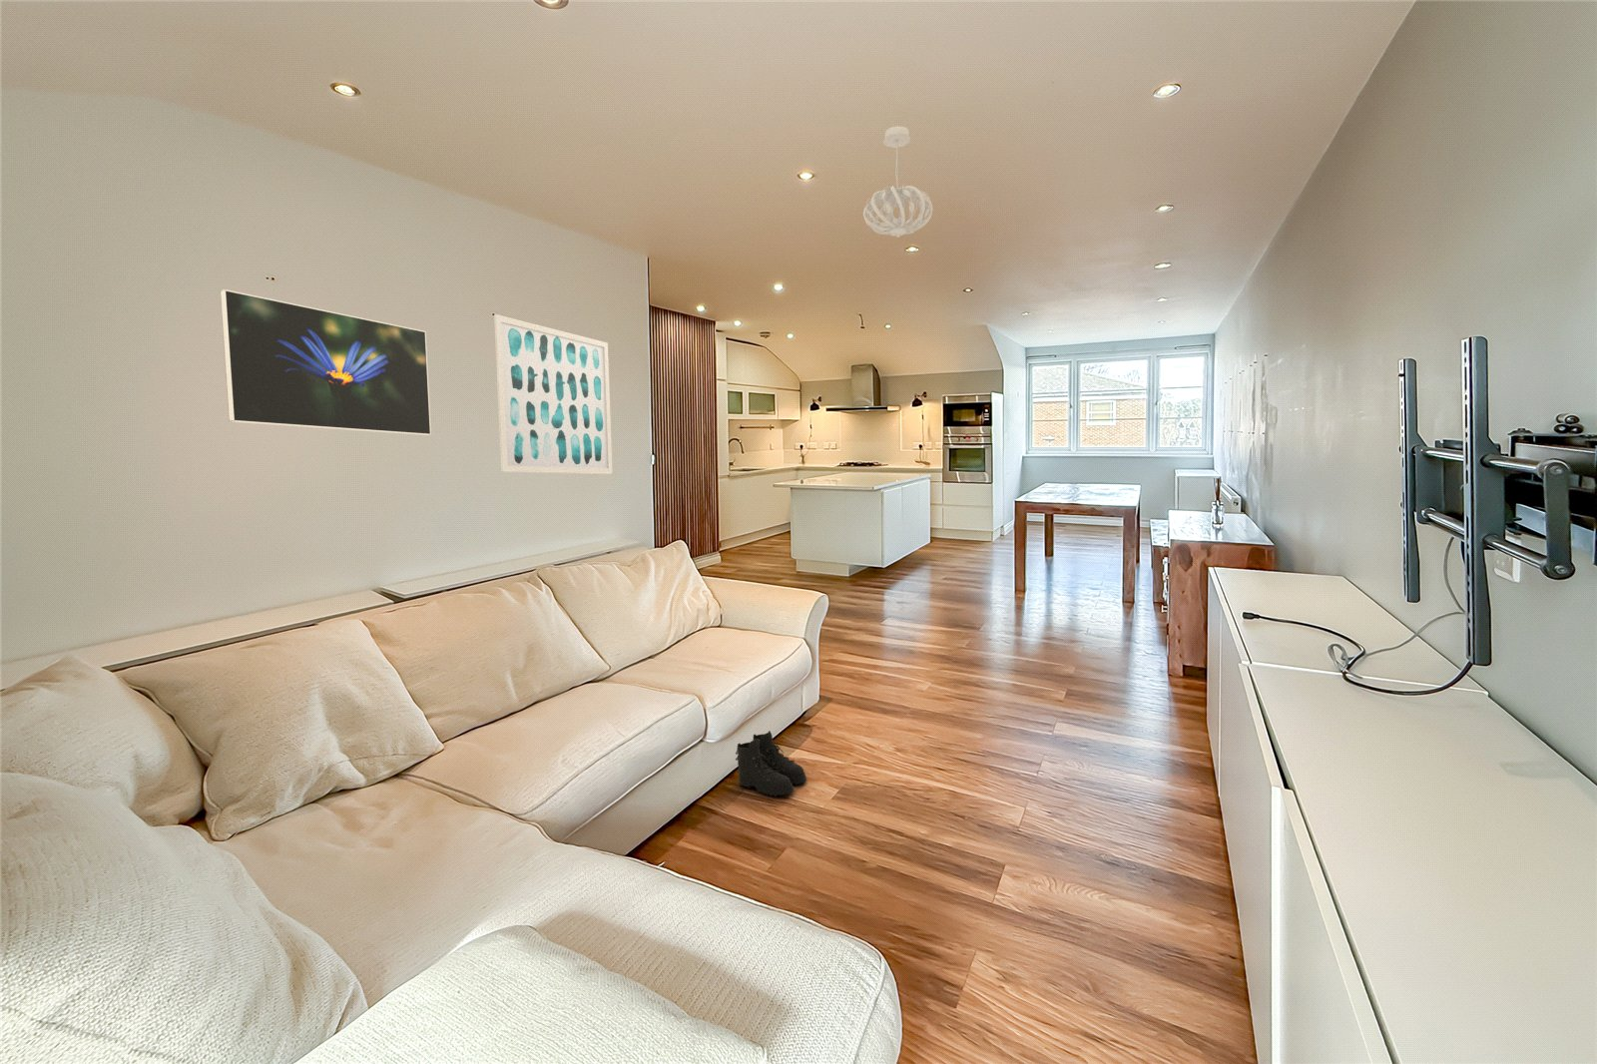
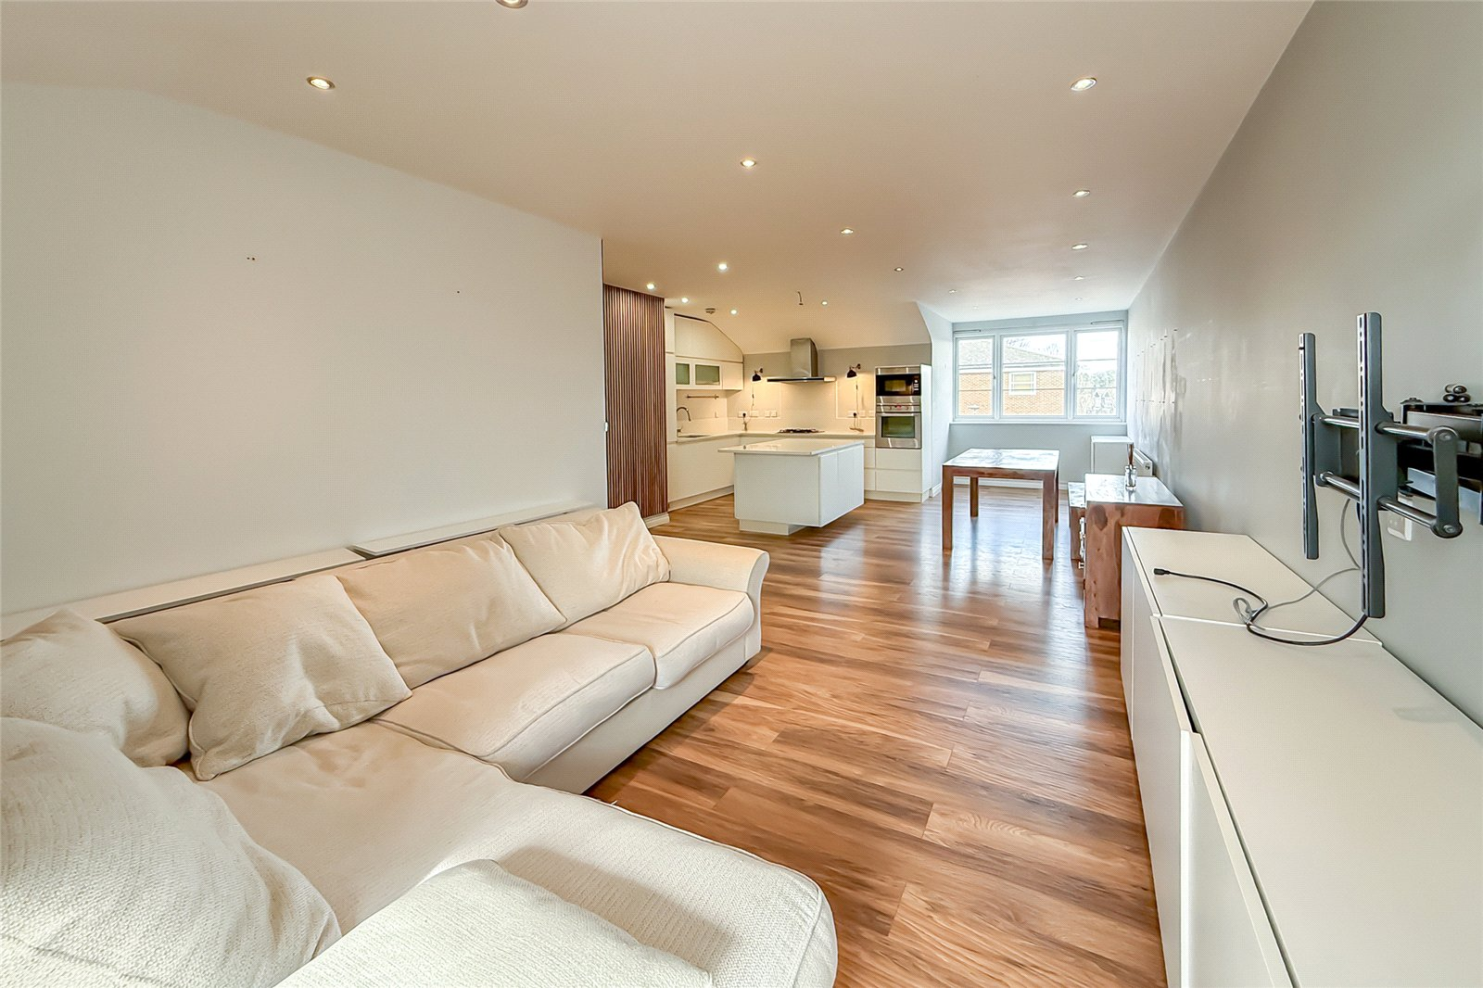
- boots (771, 760)
- wall art (559, 401)
- pendant light (898, 184)
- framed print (338, 372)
